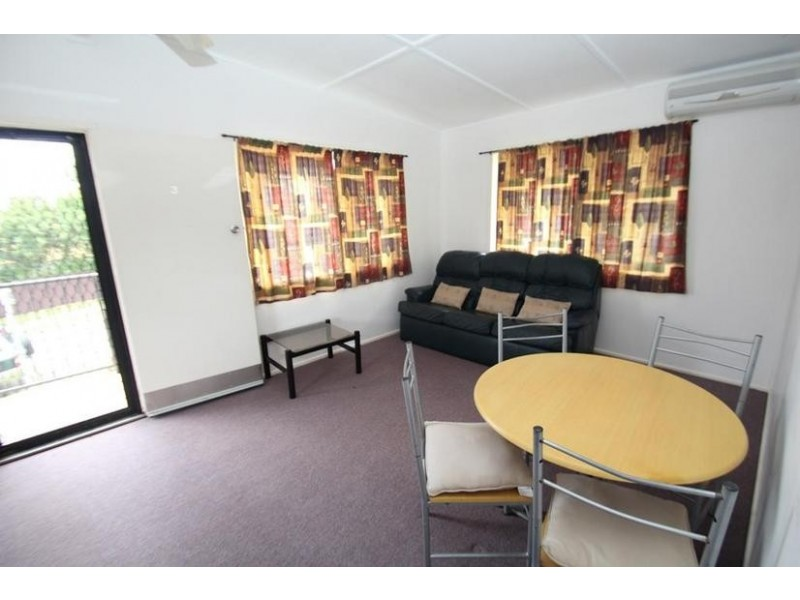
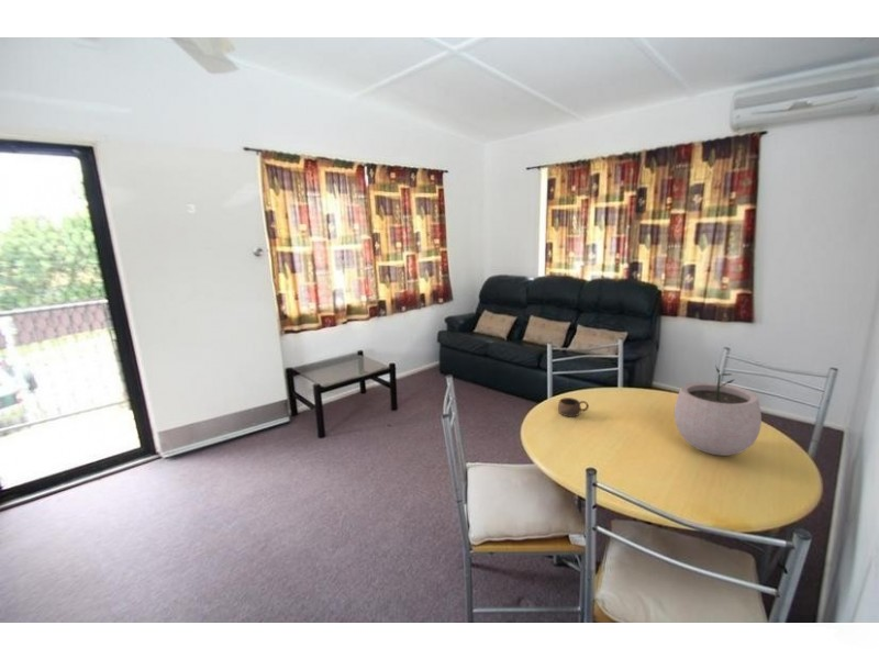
+ plant pot (715, 409)
+ cup (572, 406)
